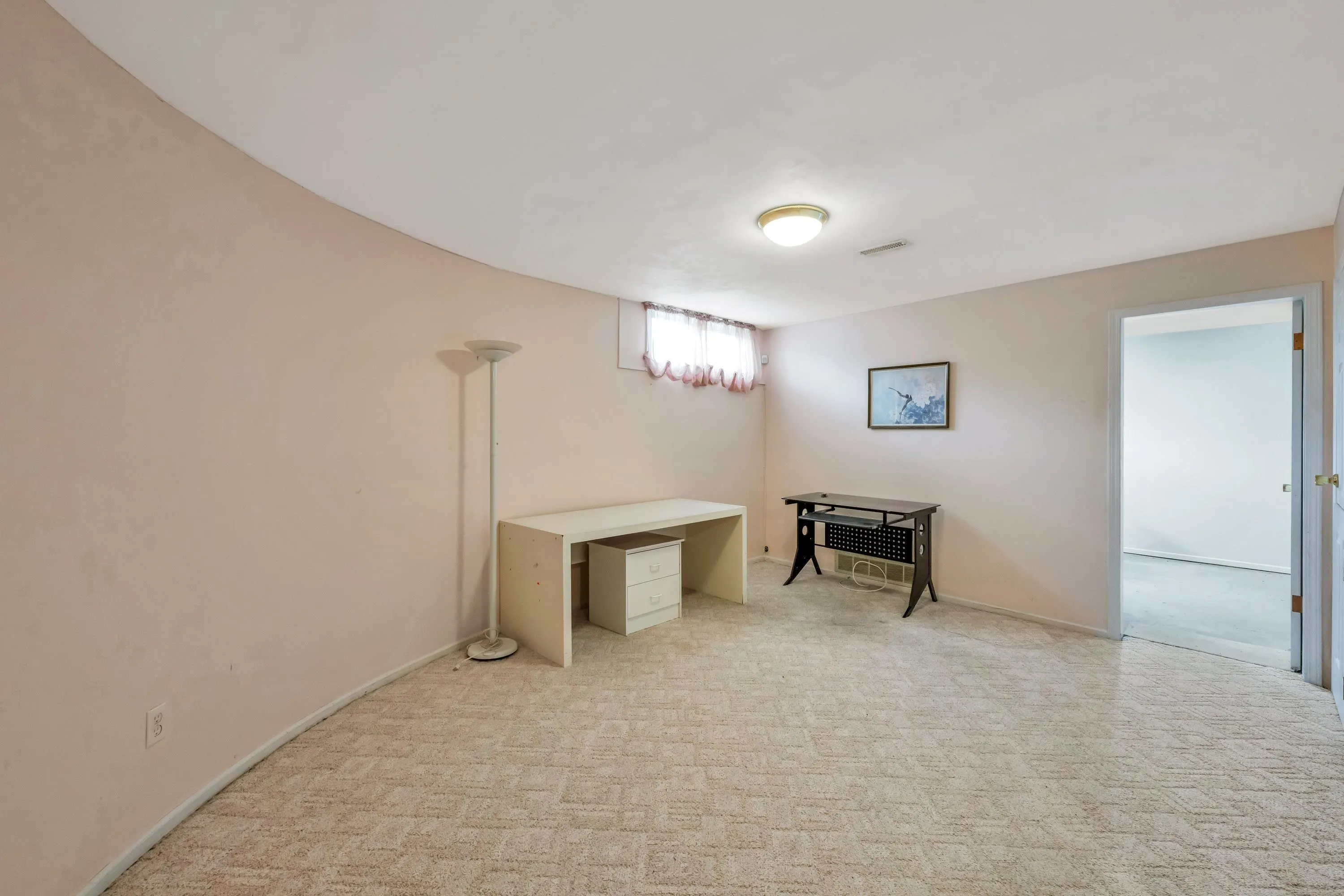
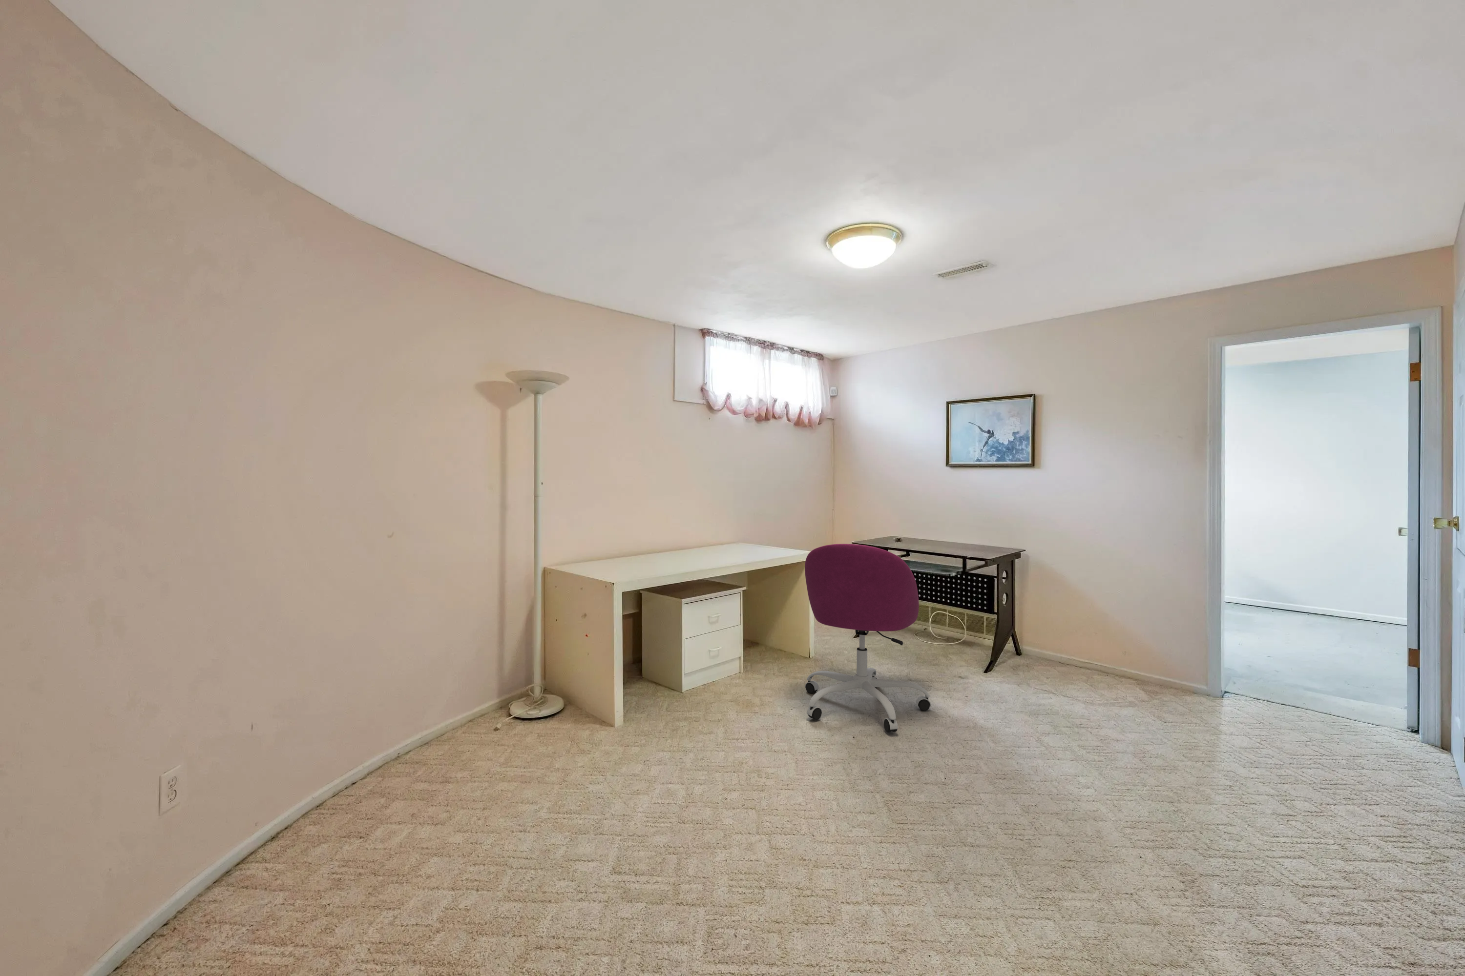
+ office chair (863, 622)
